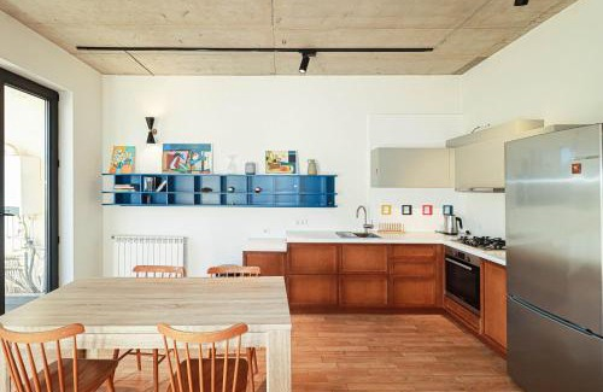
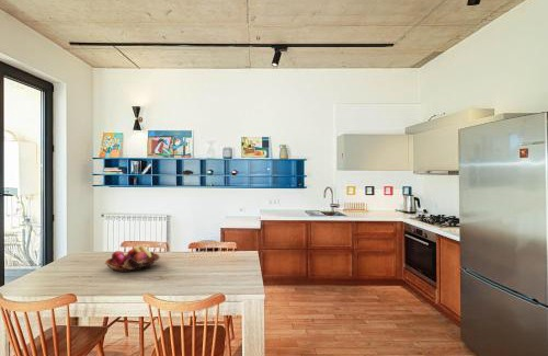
+ fruit basket (134, 257)
